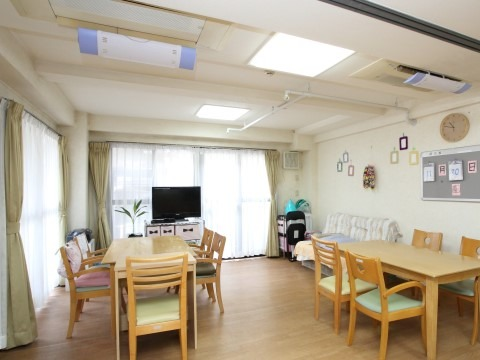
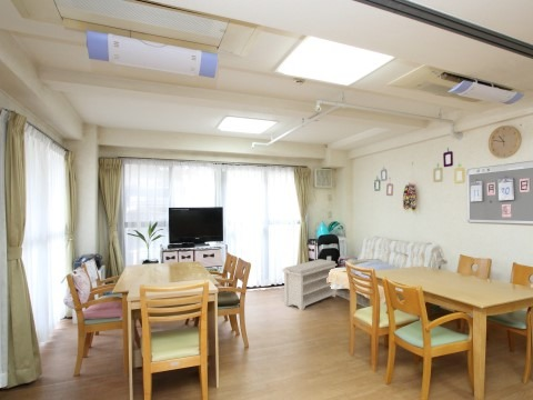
+ bench (311, 282)
